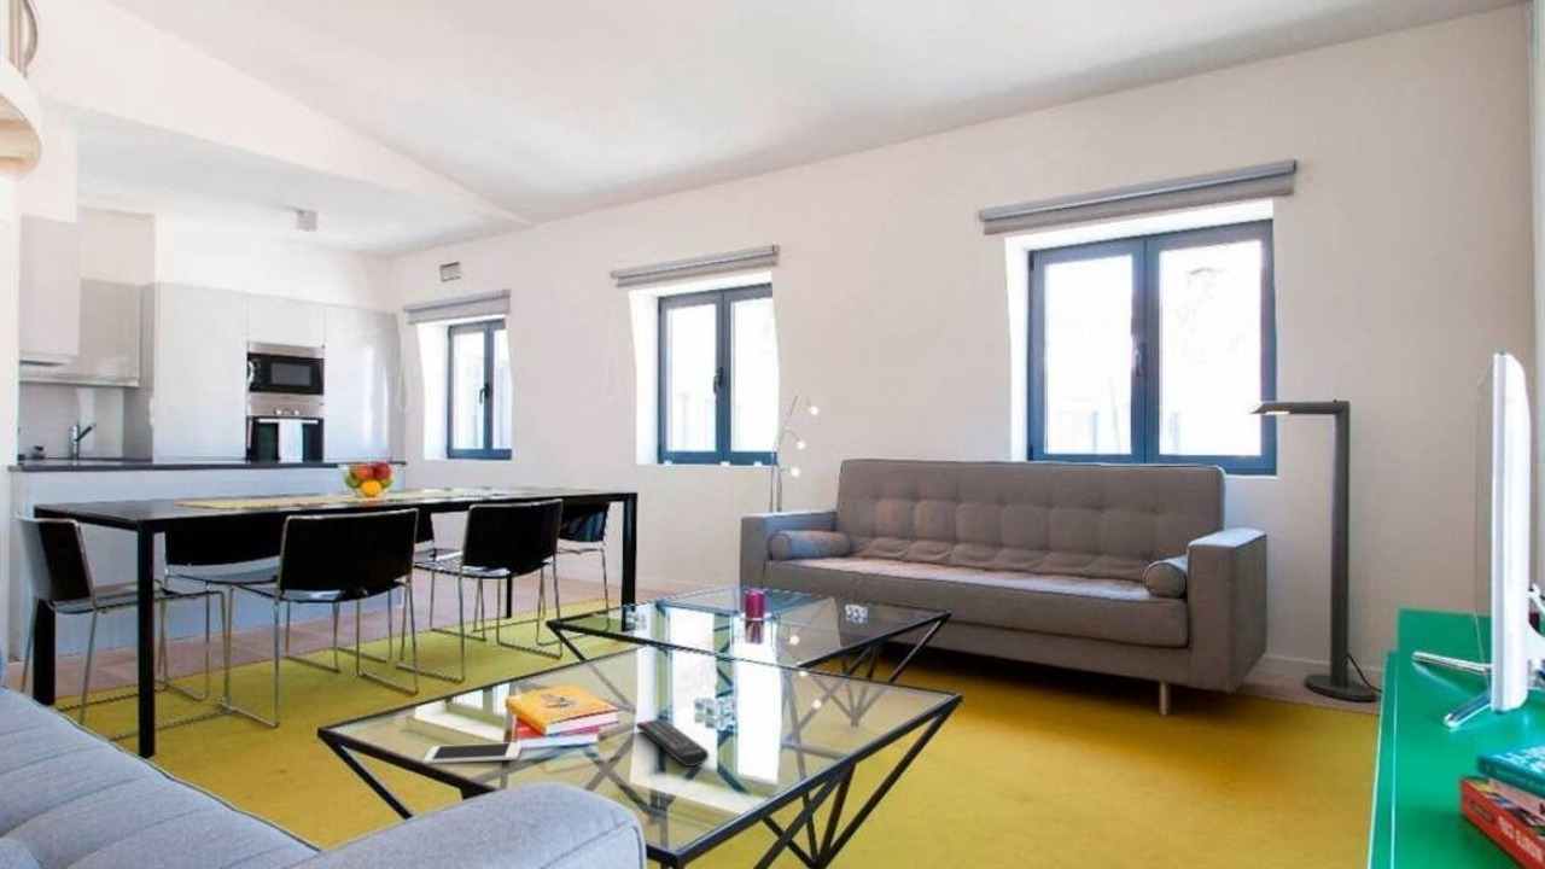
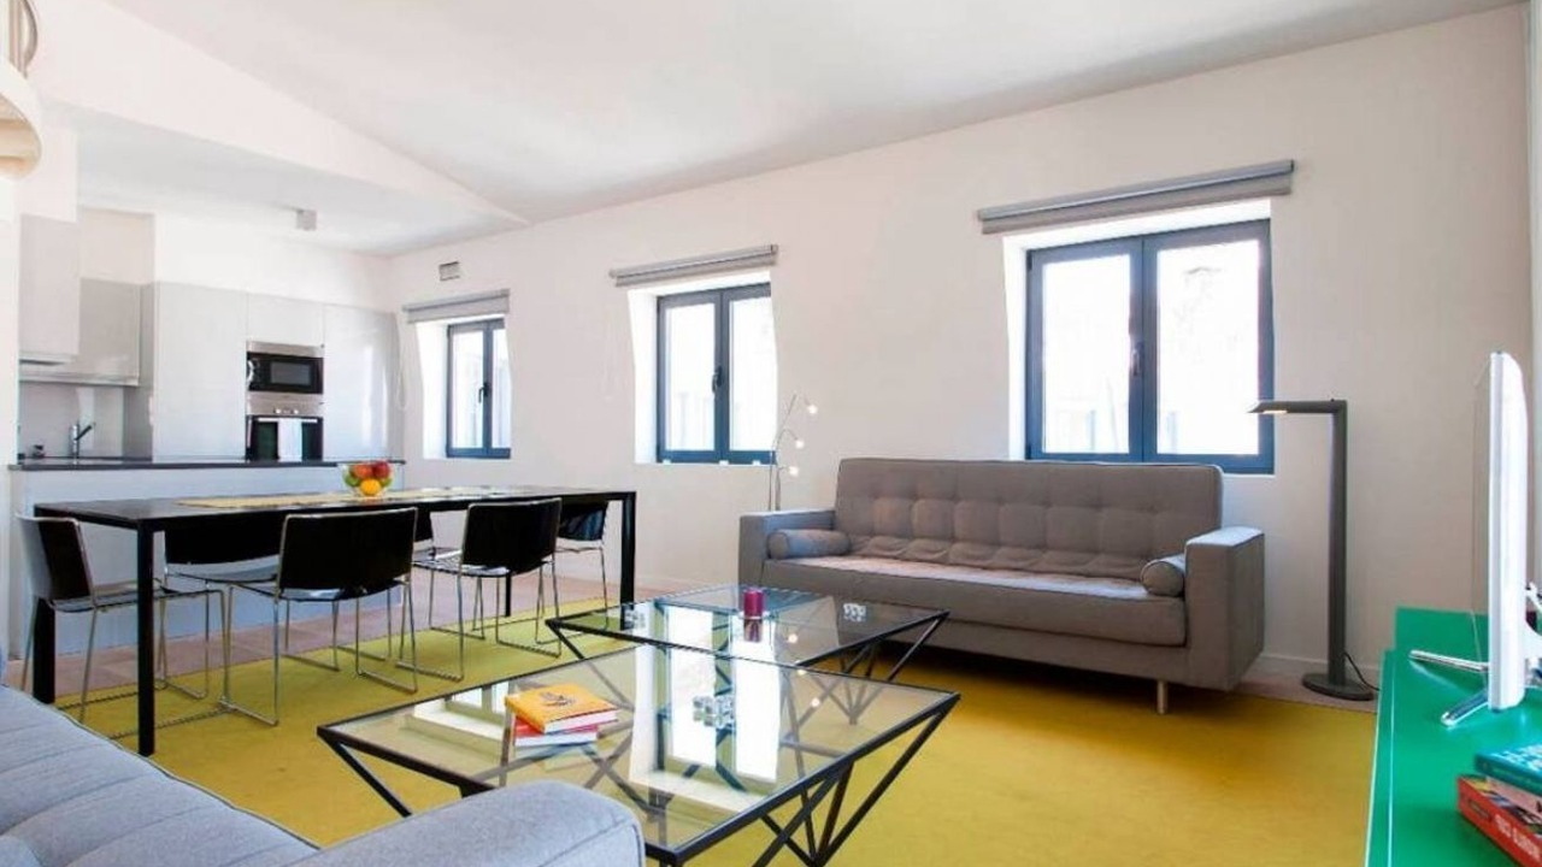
- remote control (670, 740)
- cell phone (473, 752)
